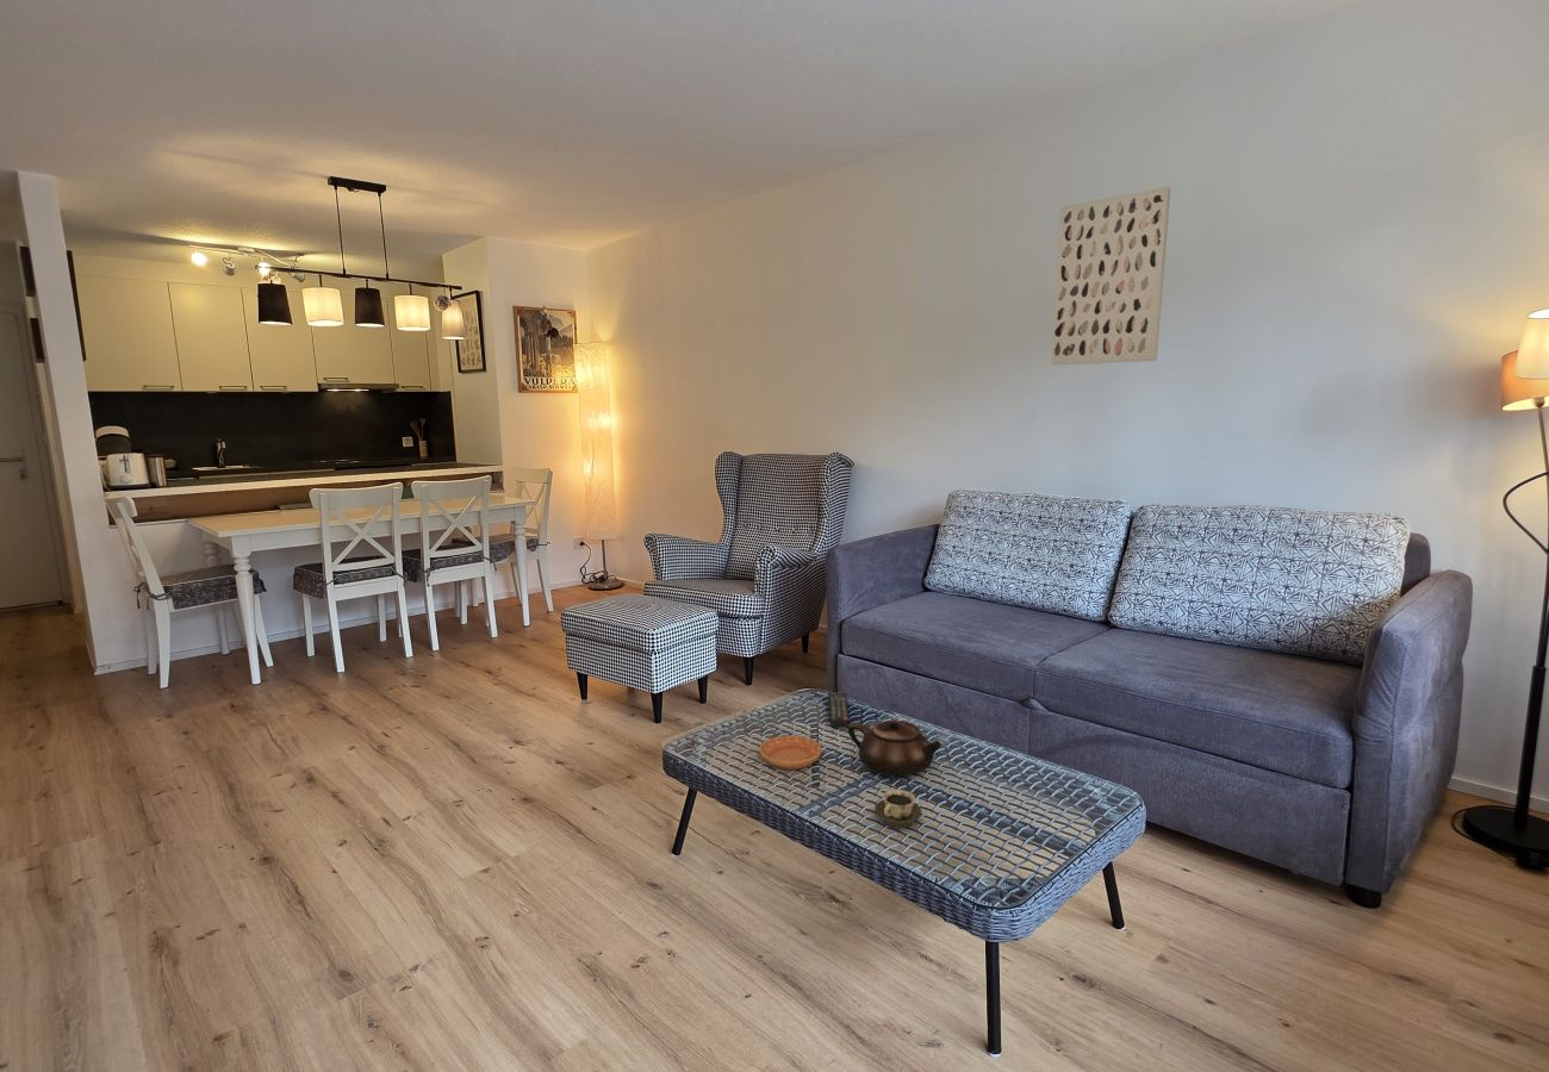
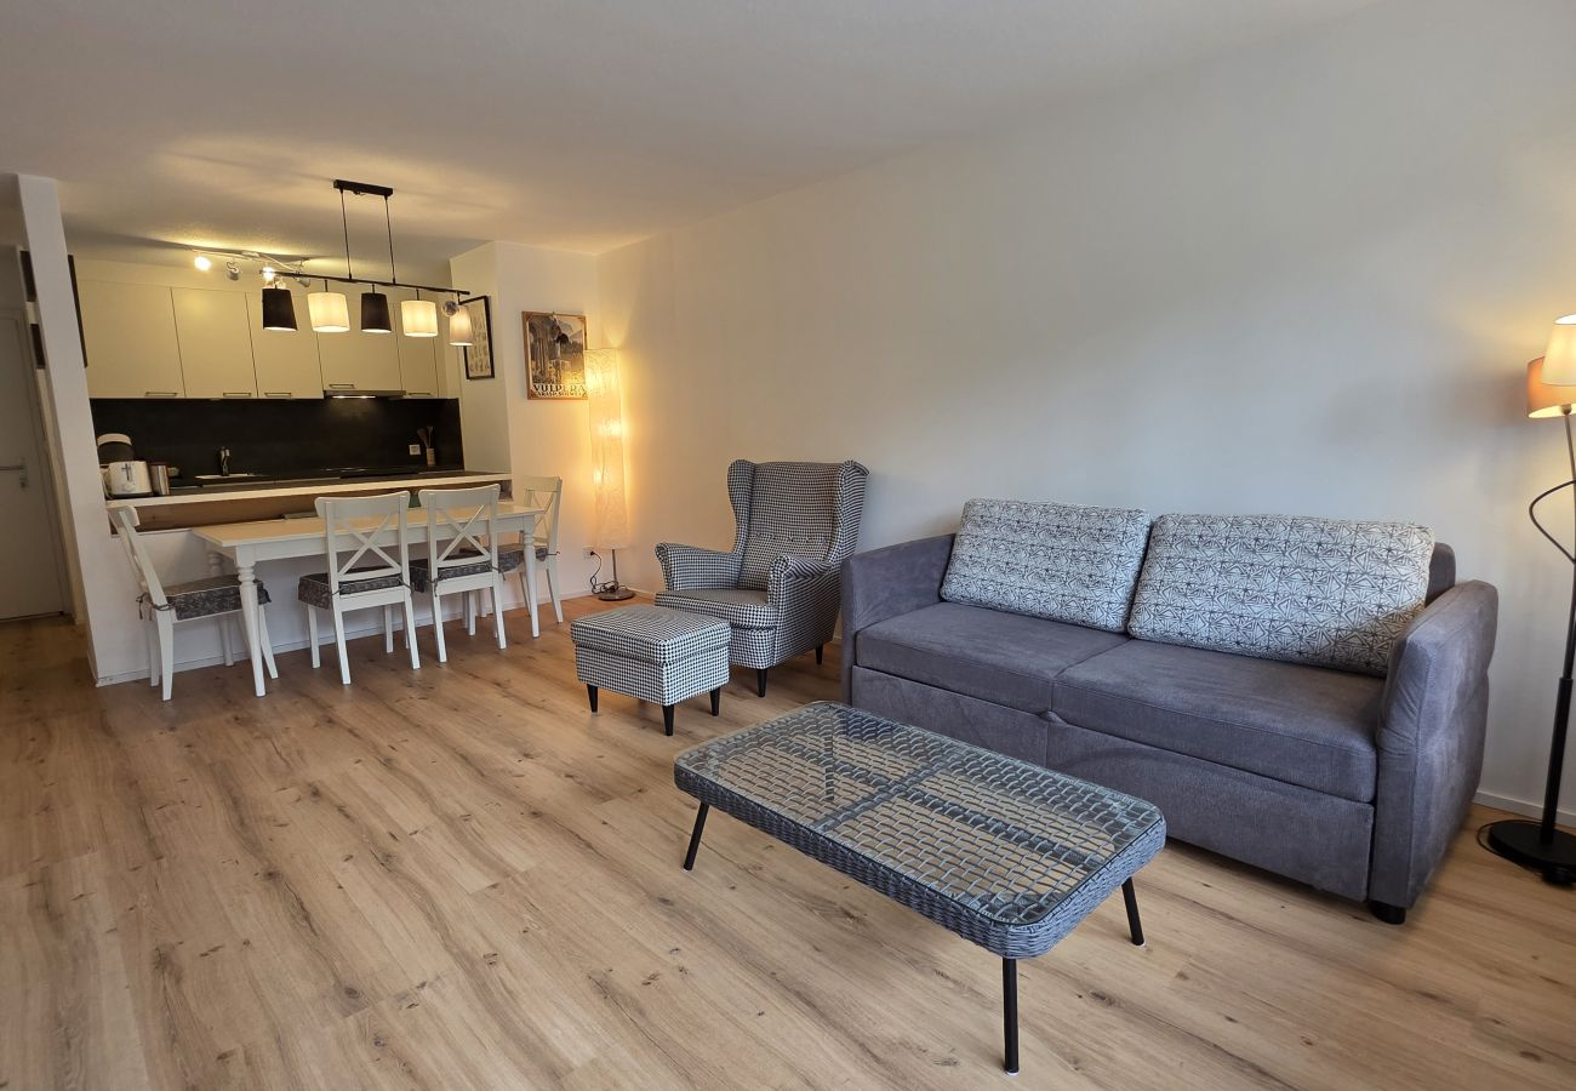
- remote control (838, 709)
- wall art (1107, 281)
- teapot (895, 742)
- cup (897, 809)
- saucer (790, 753)
